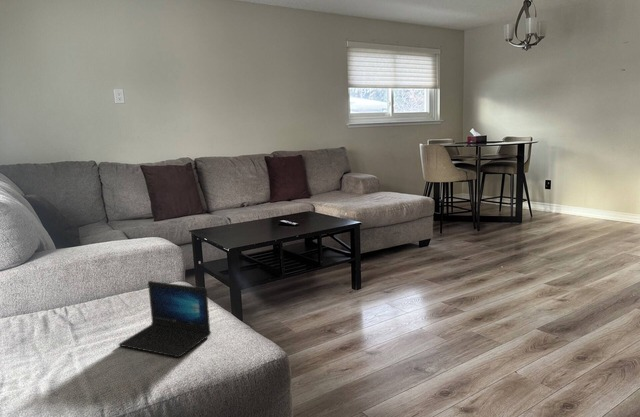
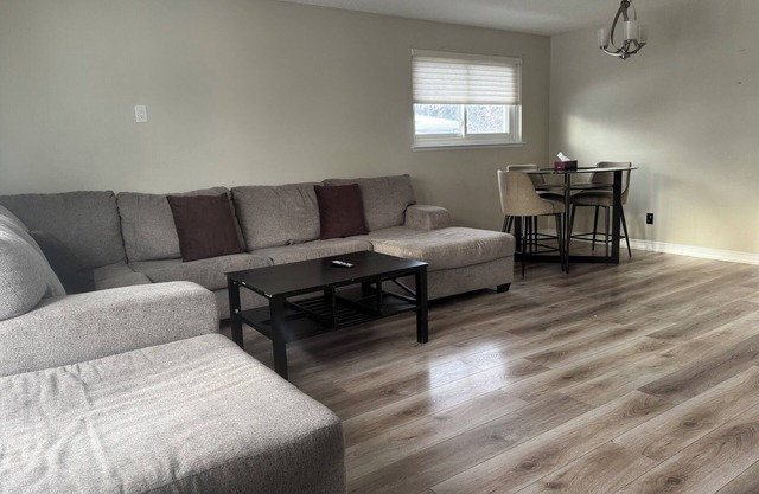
- laptop (163, 316)
